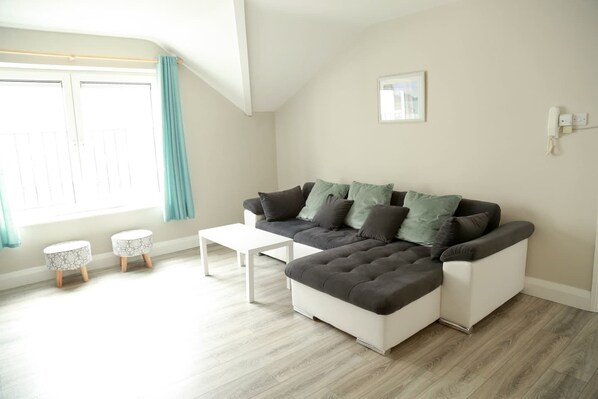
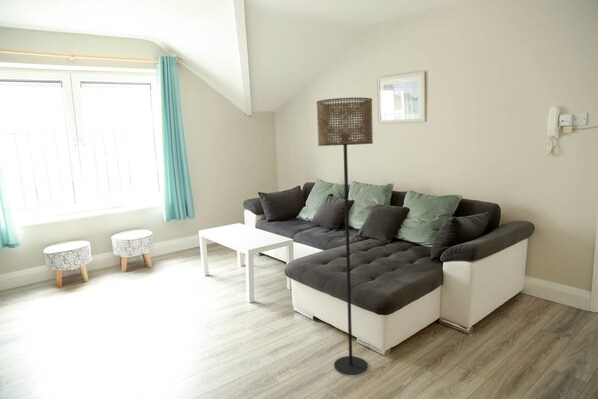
+ floor lamp (347, 239)
